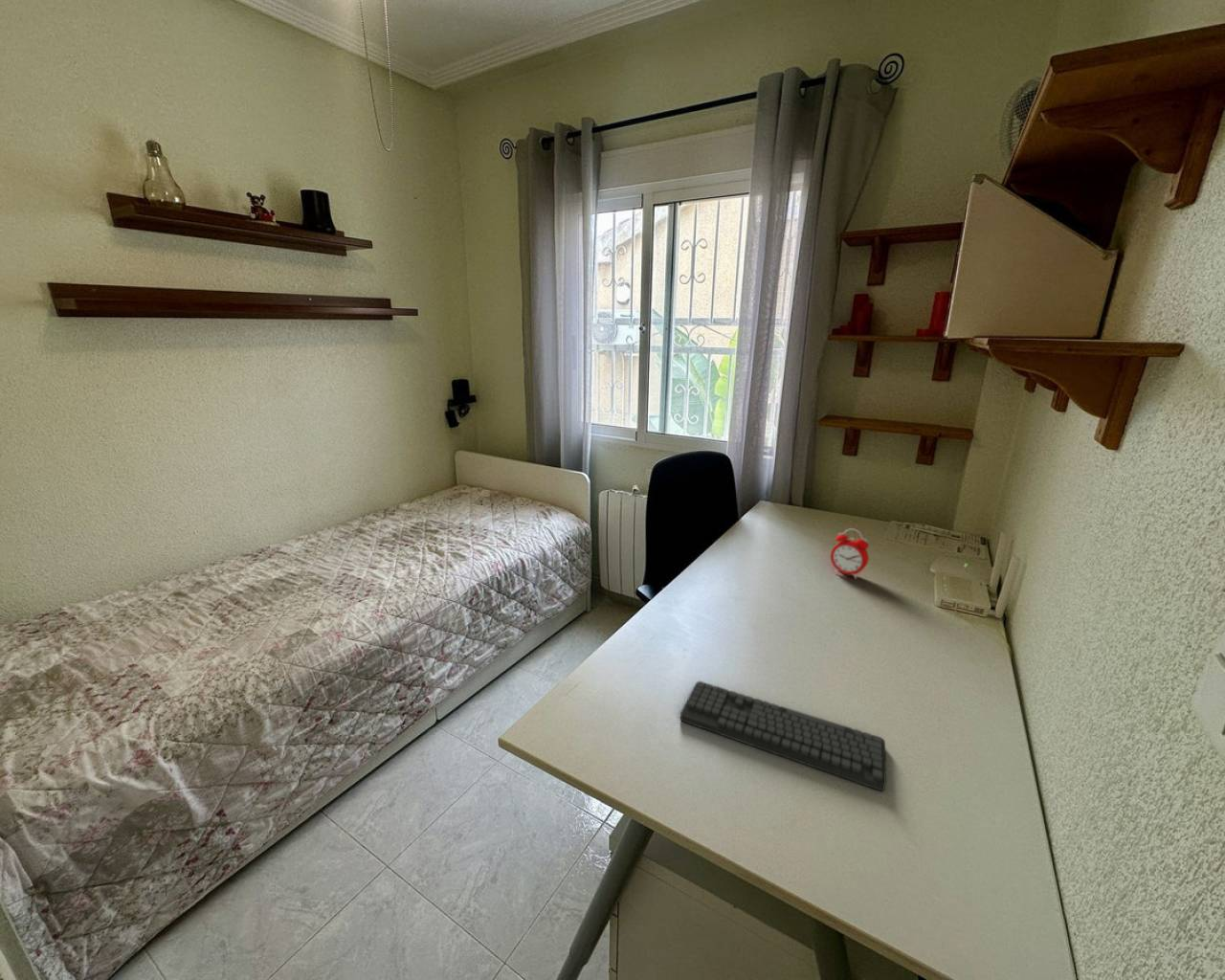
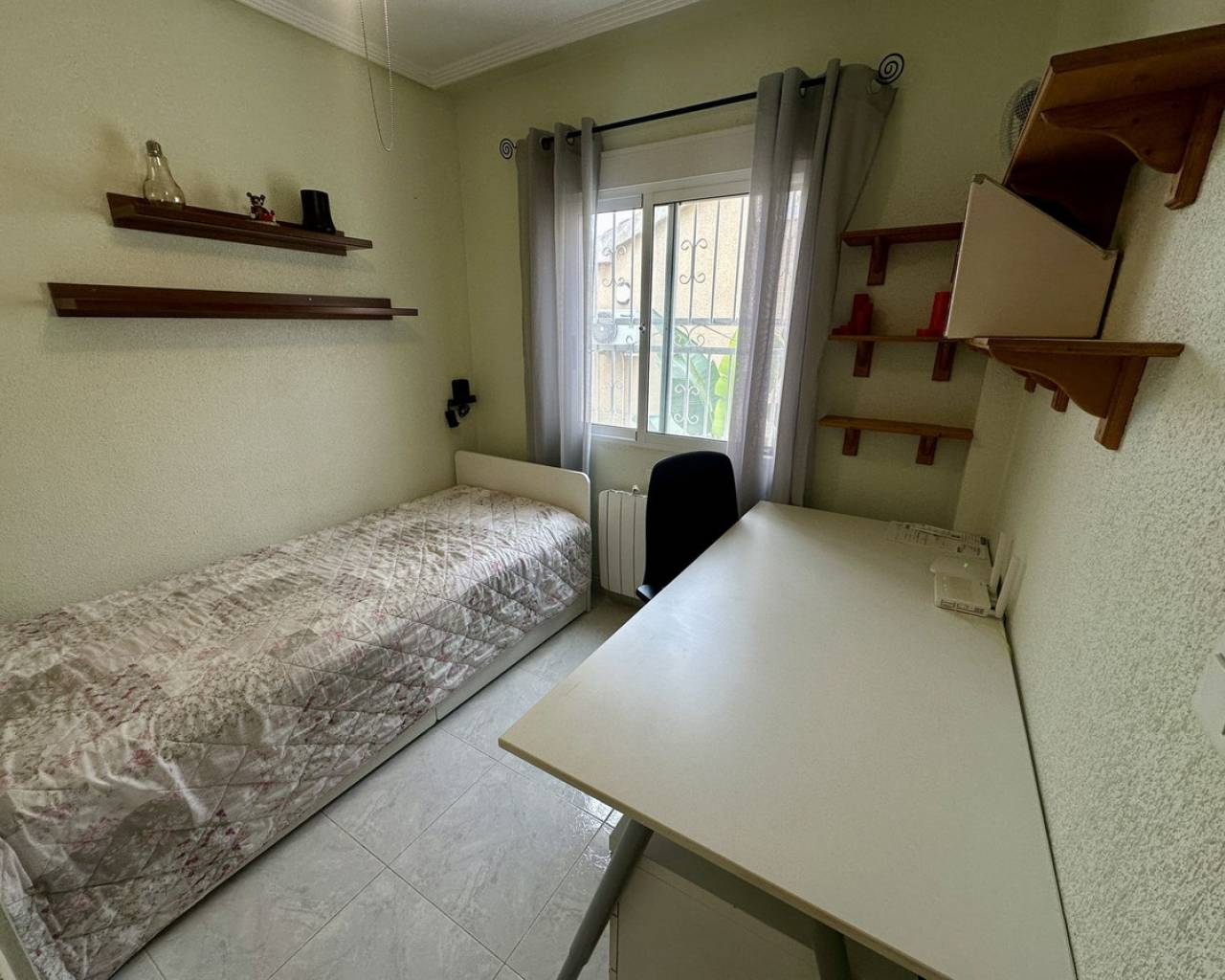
- alarm clock (850, 551)
- keyboard (779, 727)
